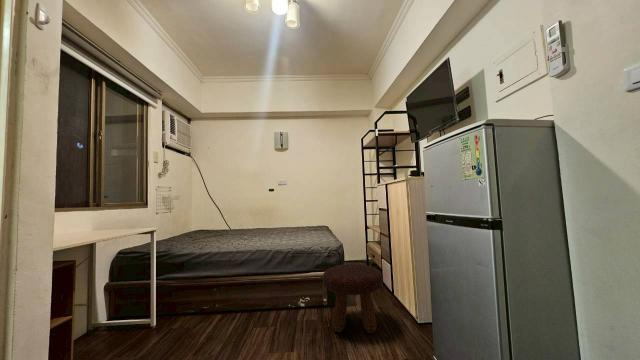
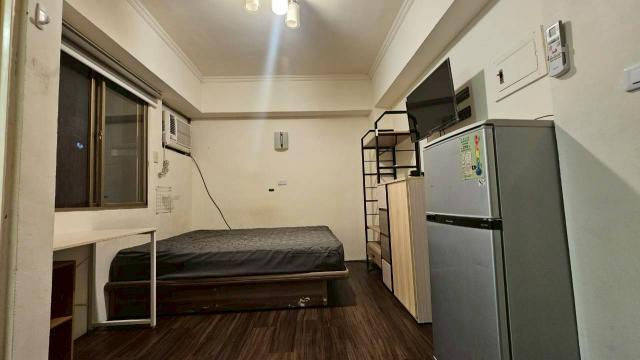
- footstool (353, 294)
